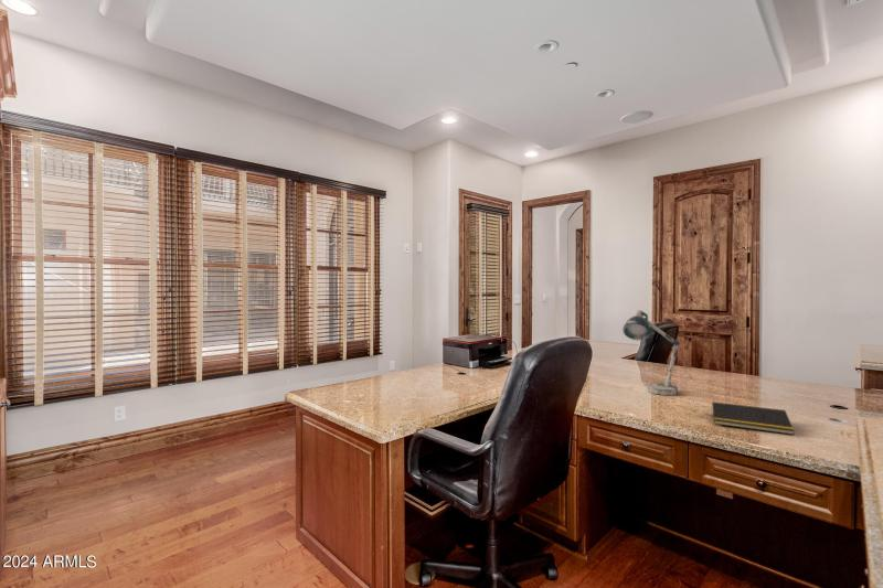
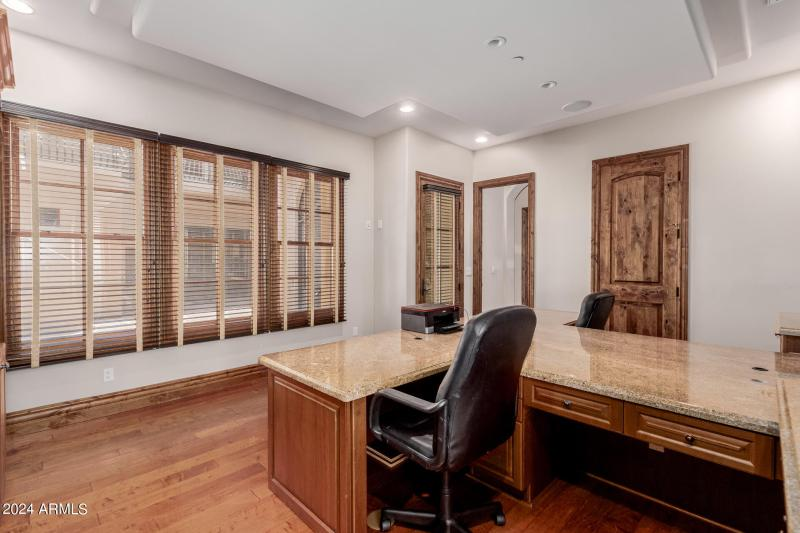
- desk lamp (646, 338)
- notepad (749, 416)
